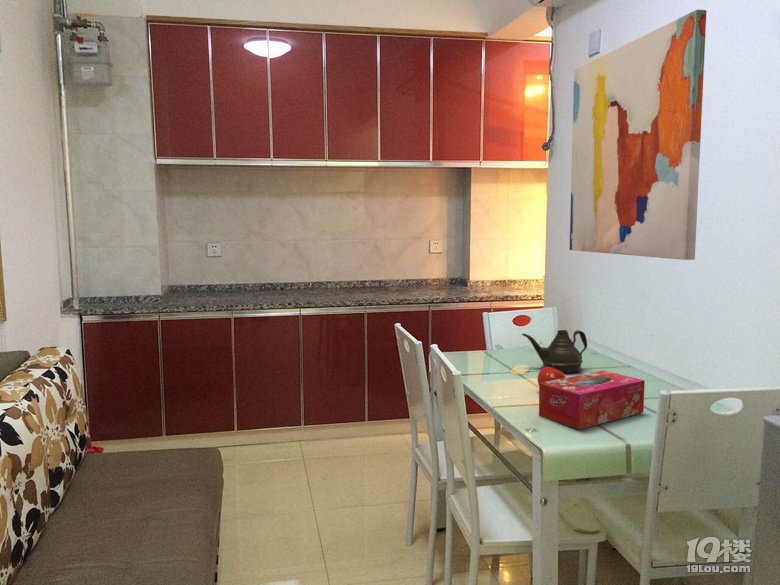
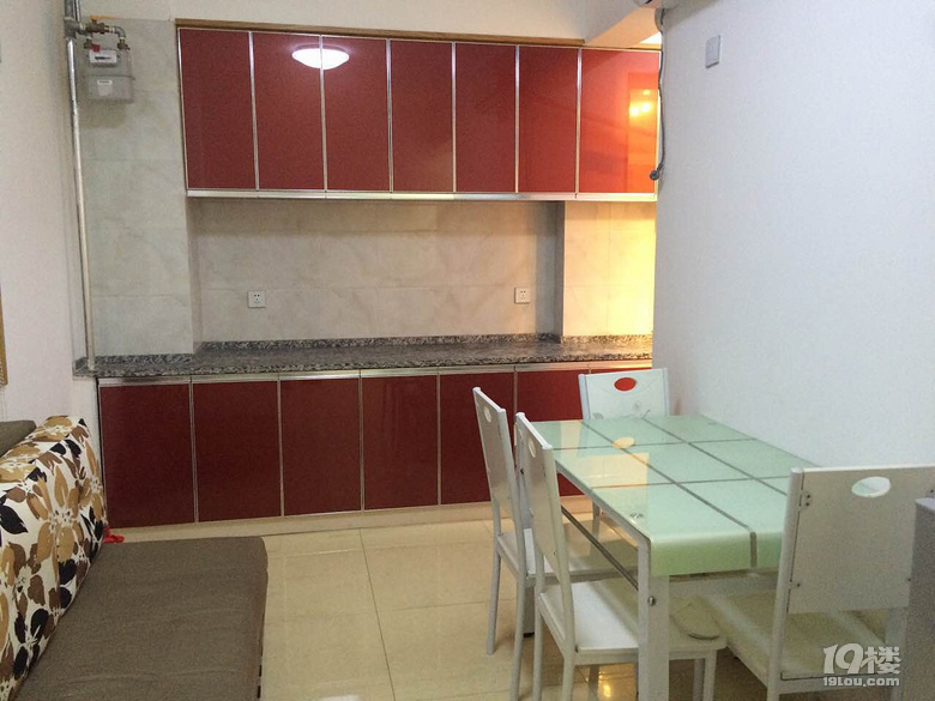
- tissue box (591, 397)
- wall art (626, 150)
- teapot (553, 349)
- fruit (551, 378)
